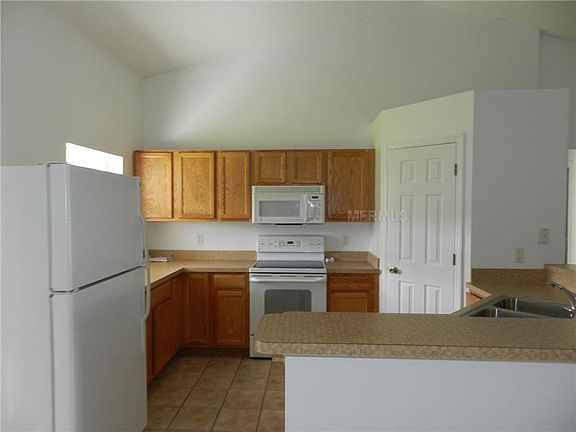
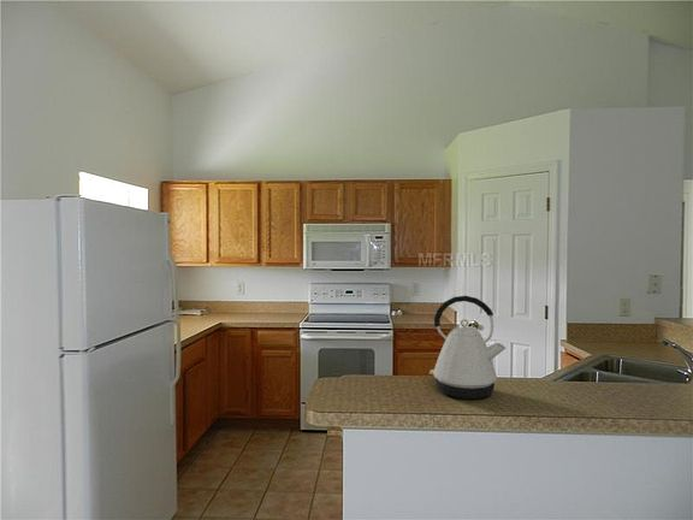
+ kettle (466, 343)
